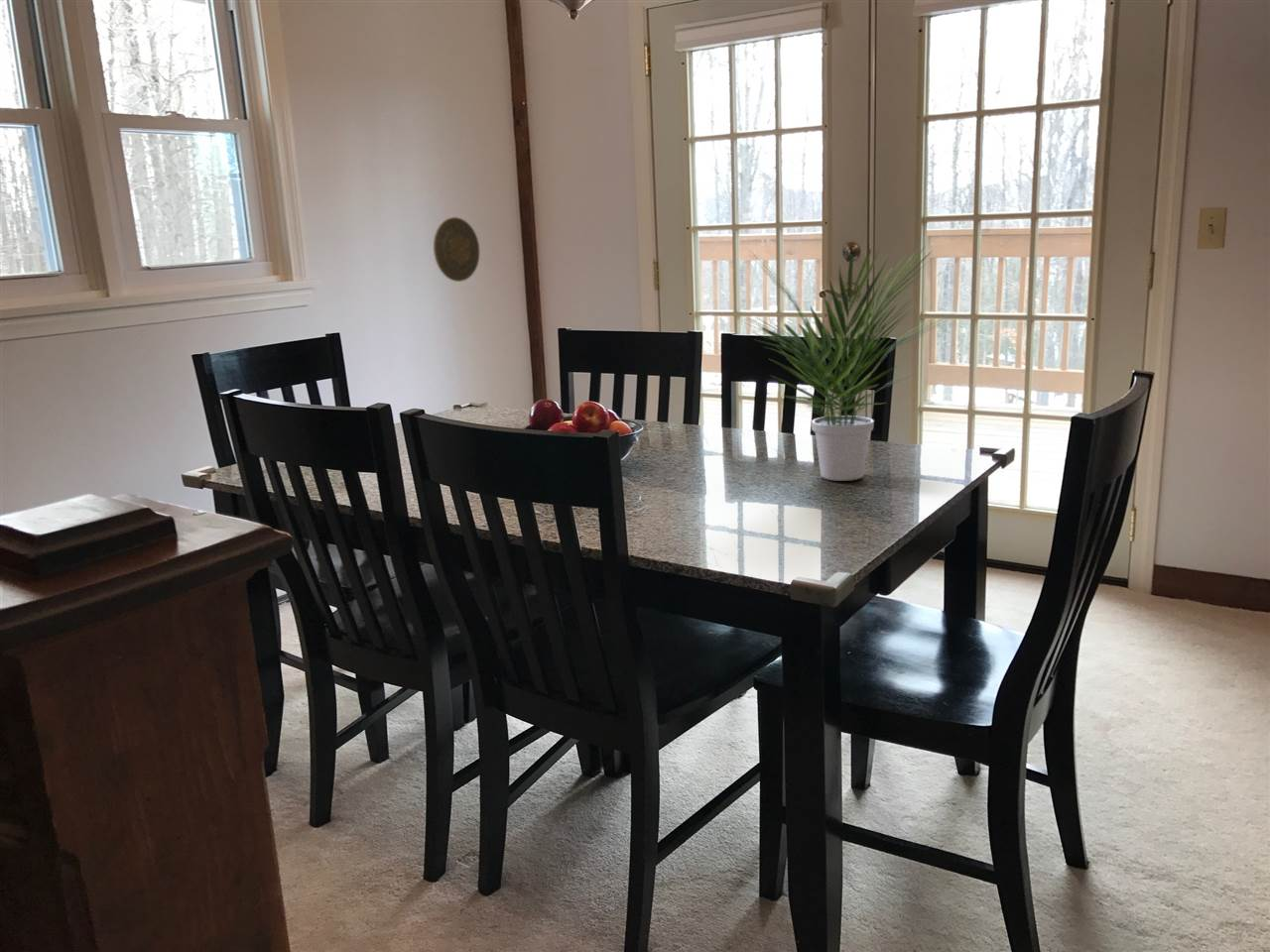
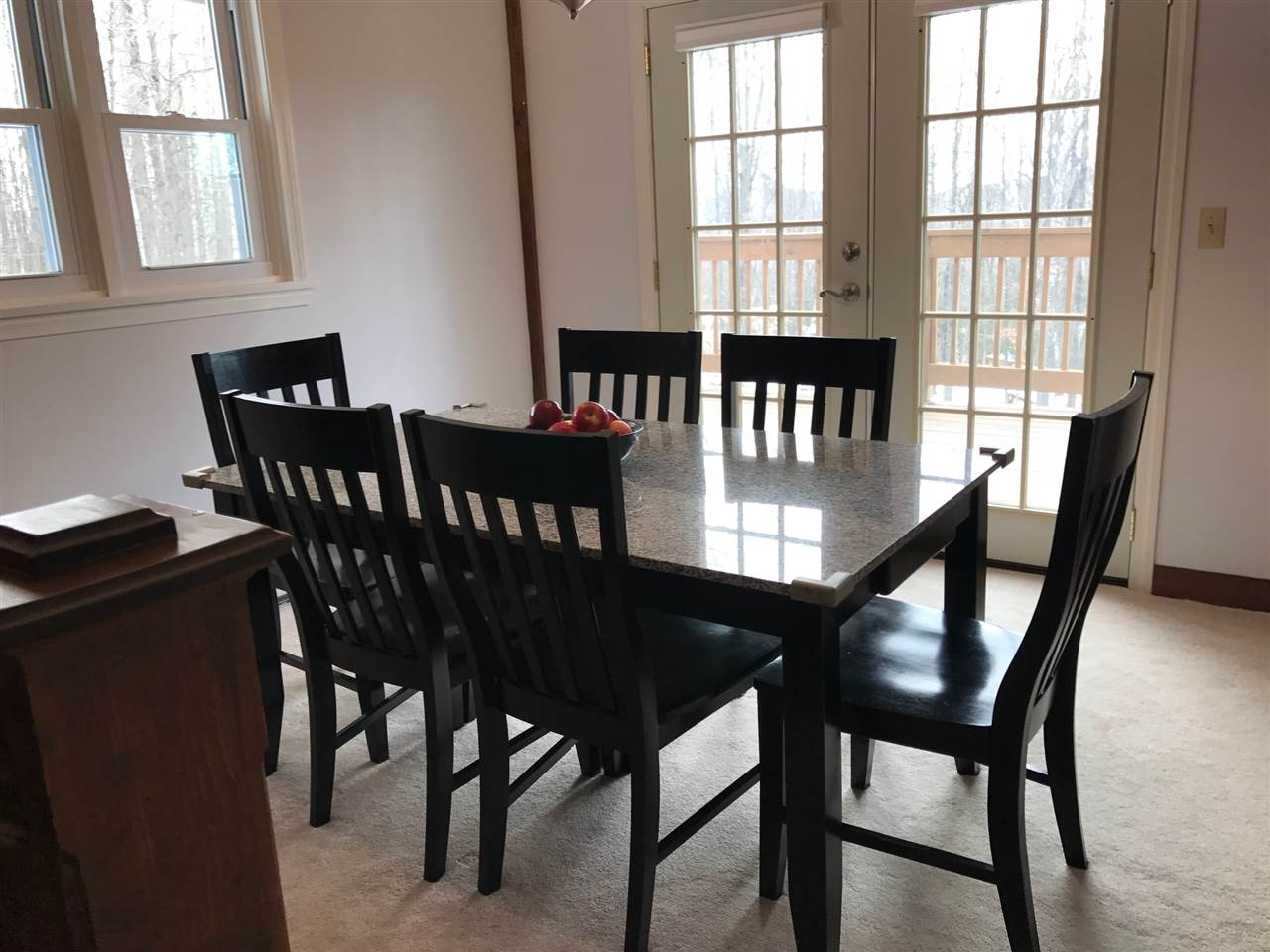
- potted plant (838, 364)
- decorative plate (458, 249)
